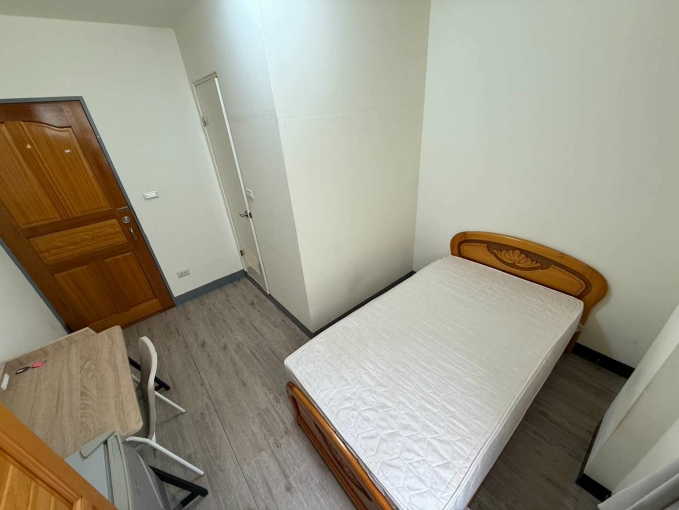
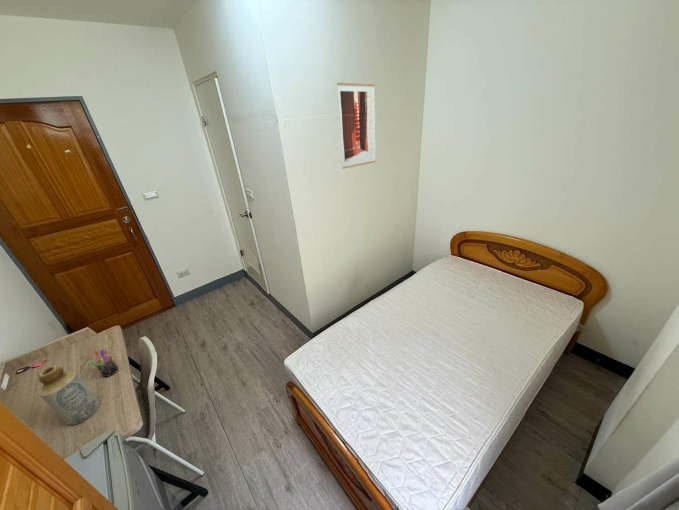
+ pen holder (102, 363)
+ bottle (66, 392)
+ wall art (358, 127)
